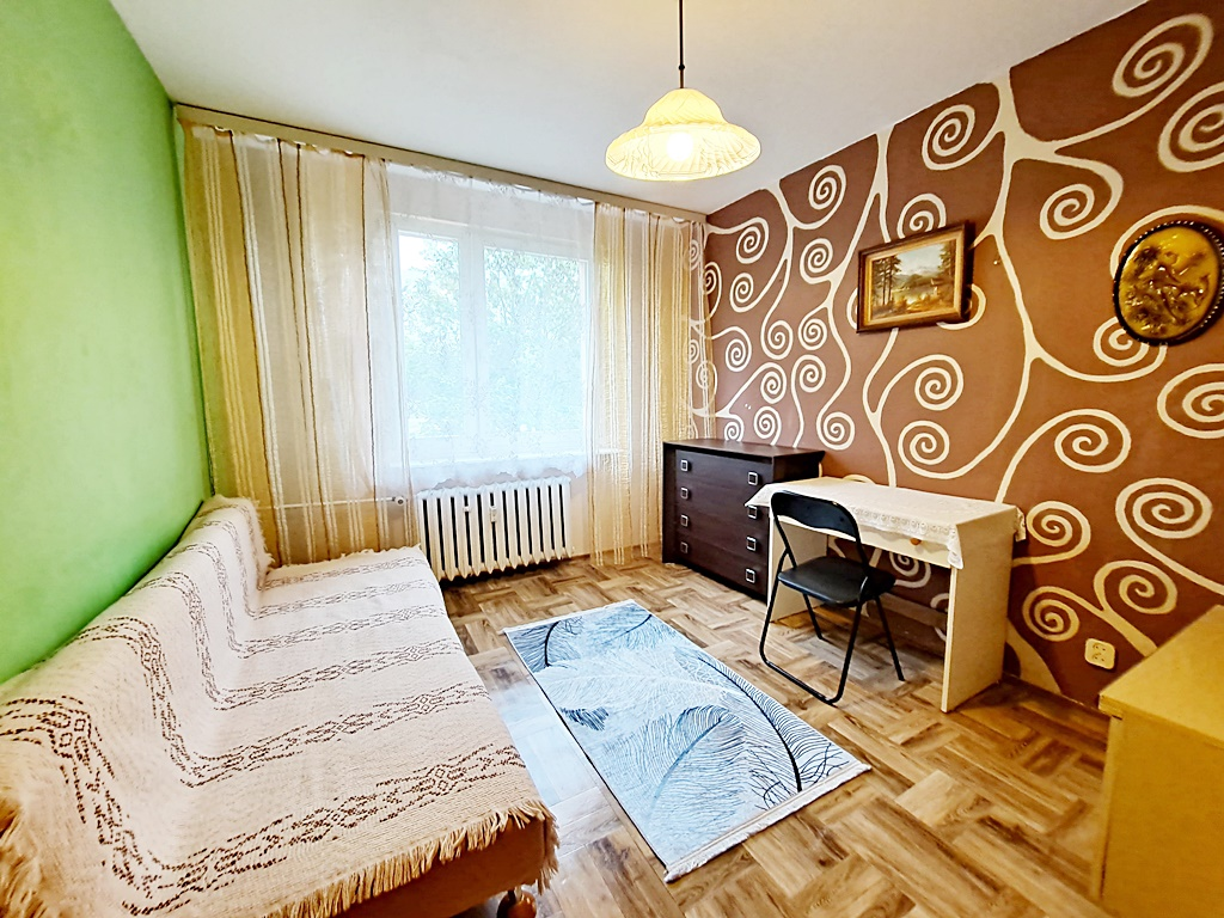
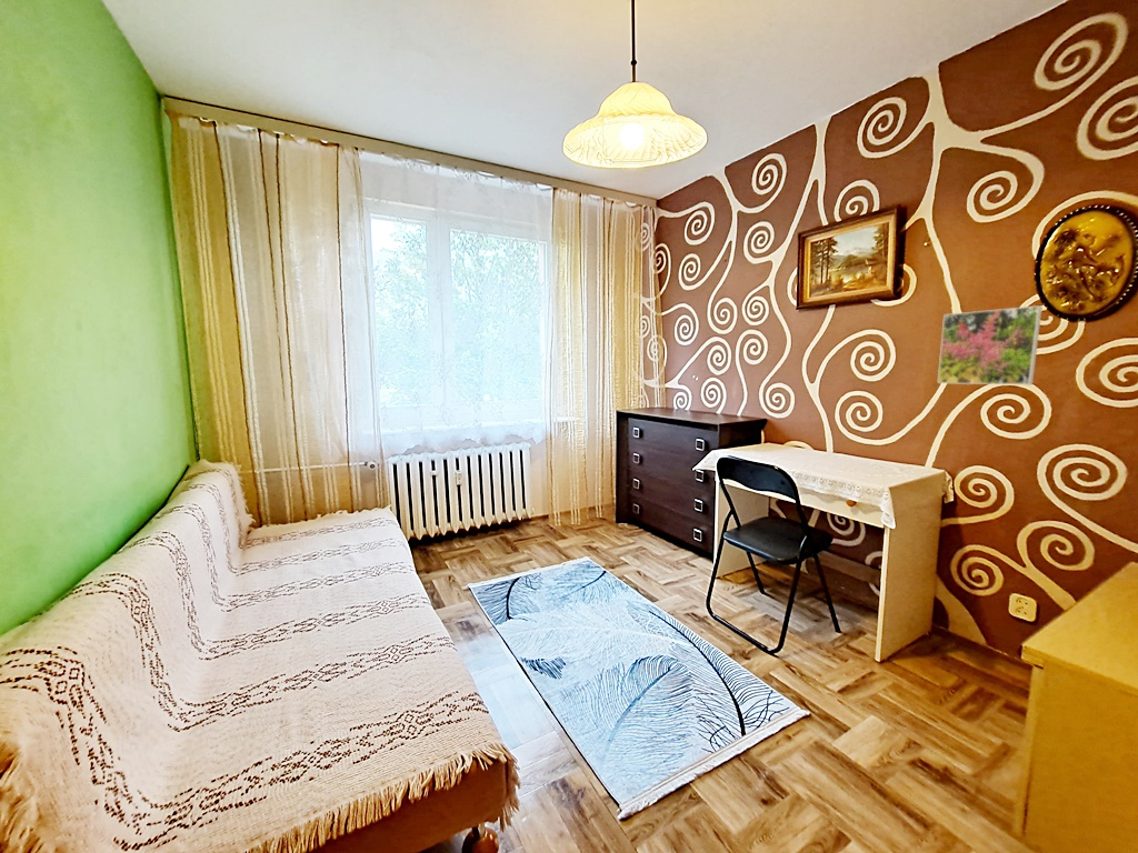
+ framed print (985, 348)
